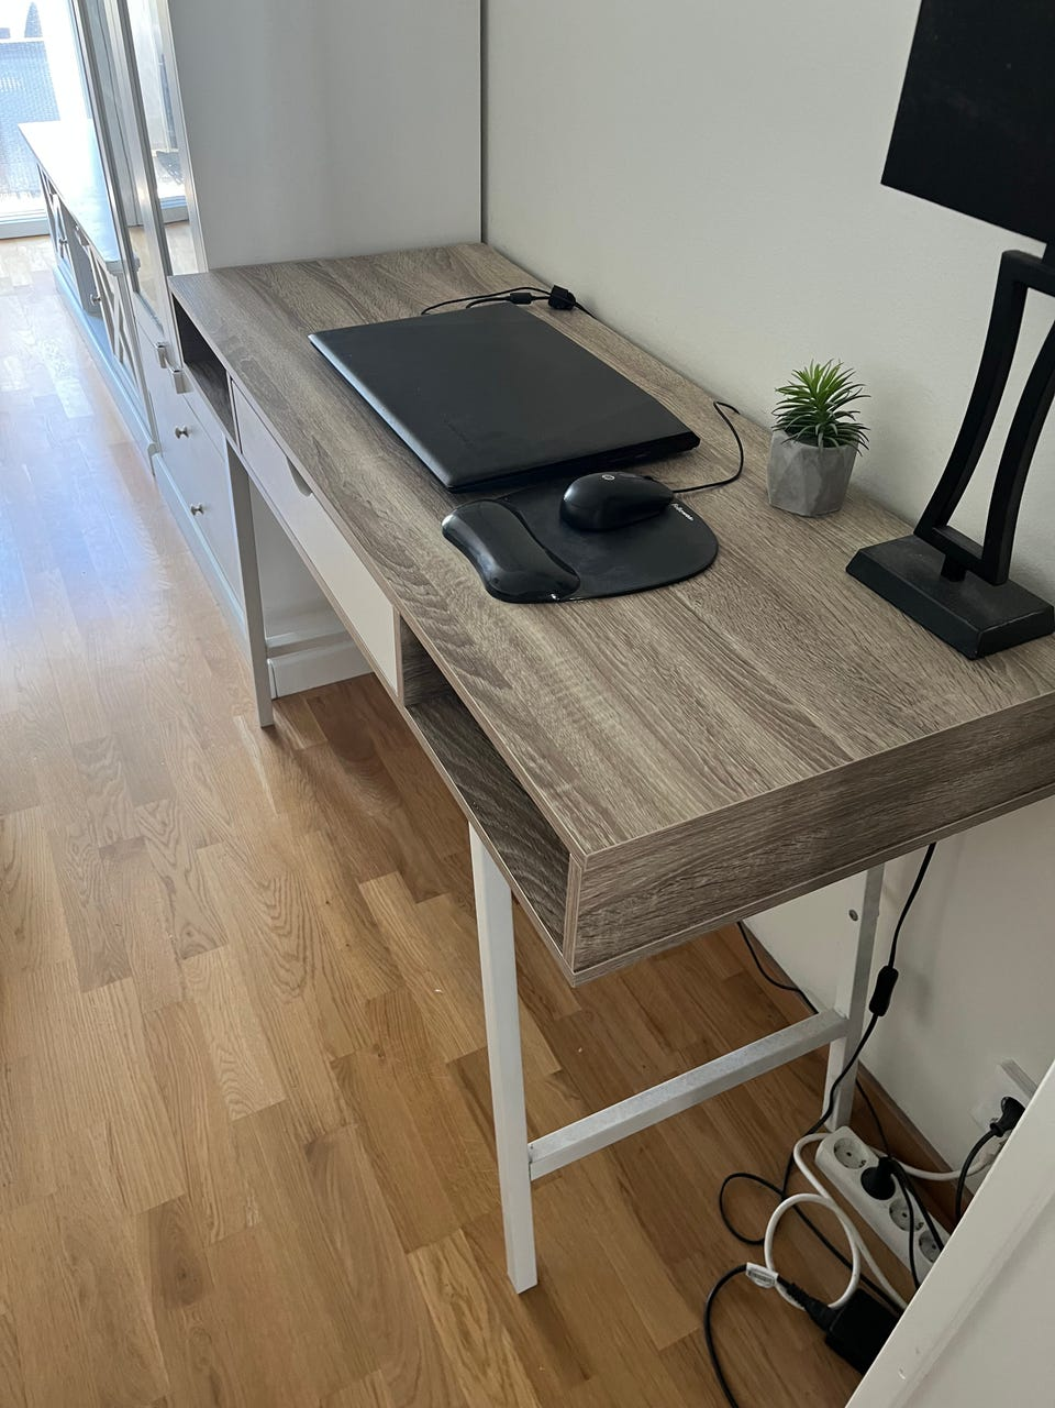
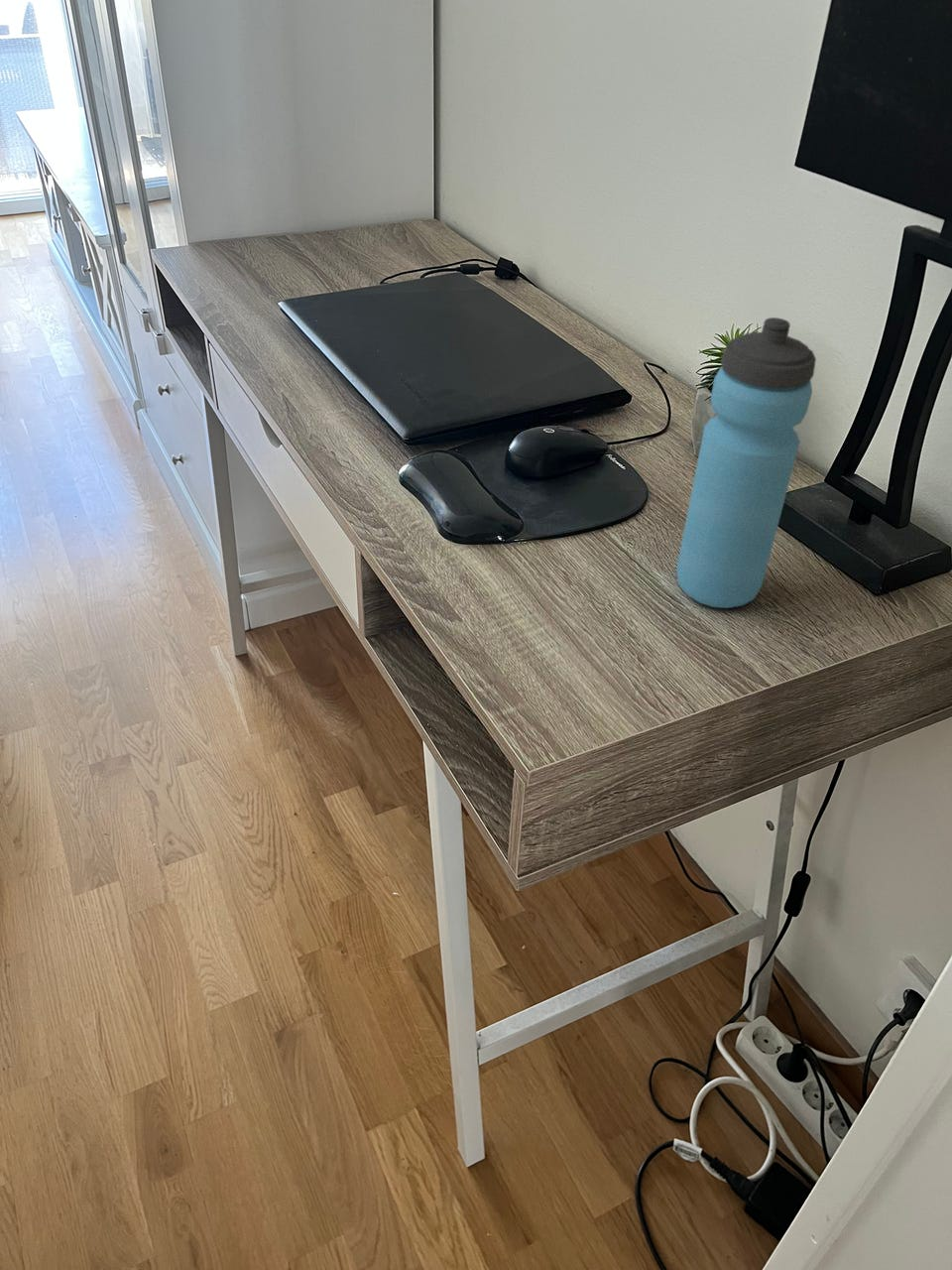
+ water bottle (744, 466)
